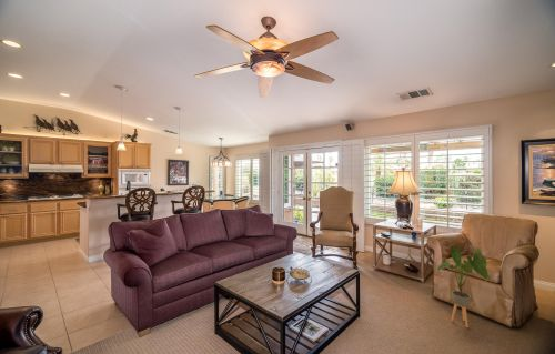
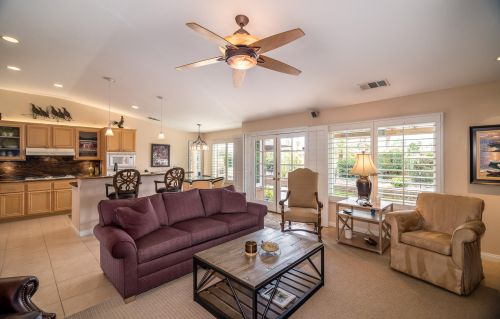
- house plant (464, 286)
